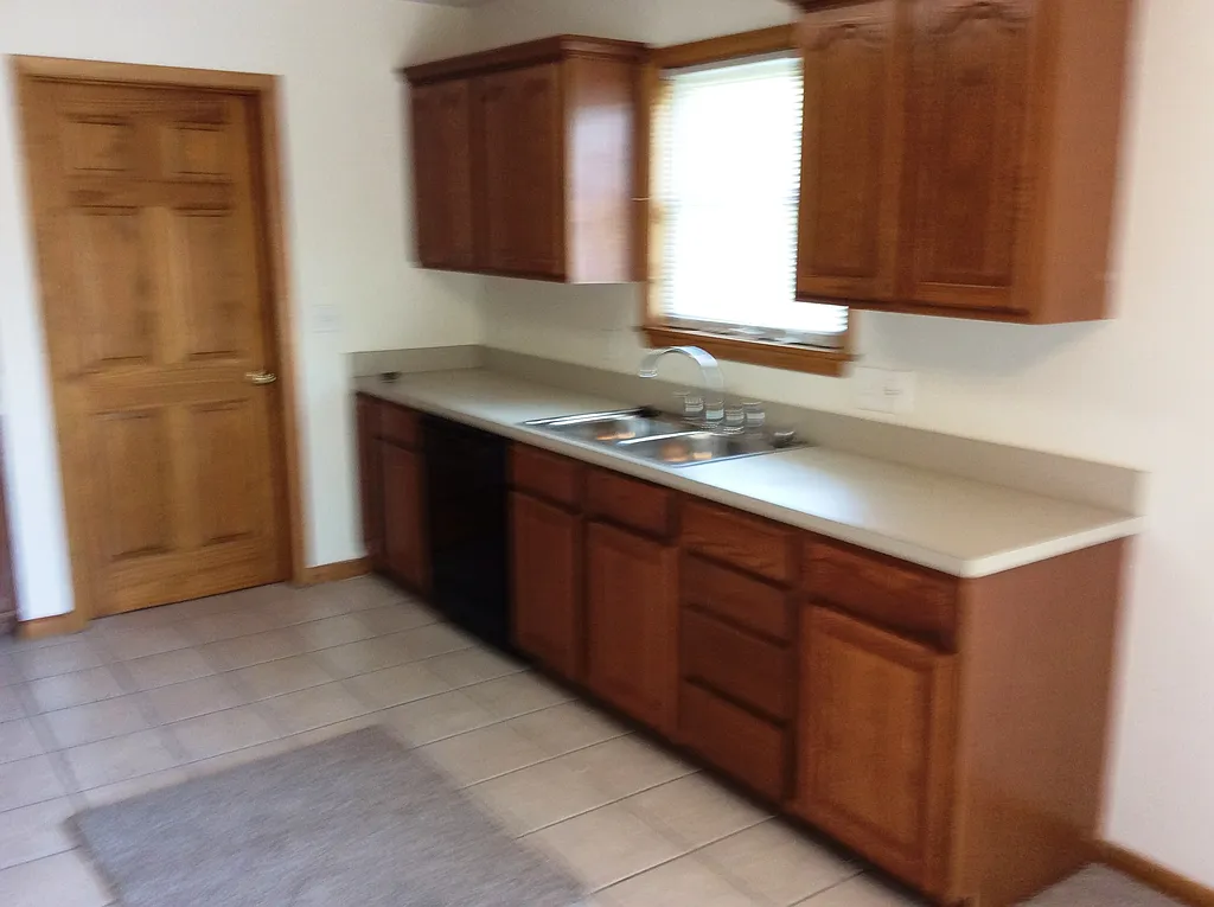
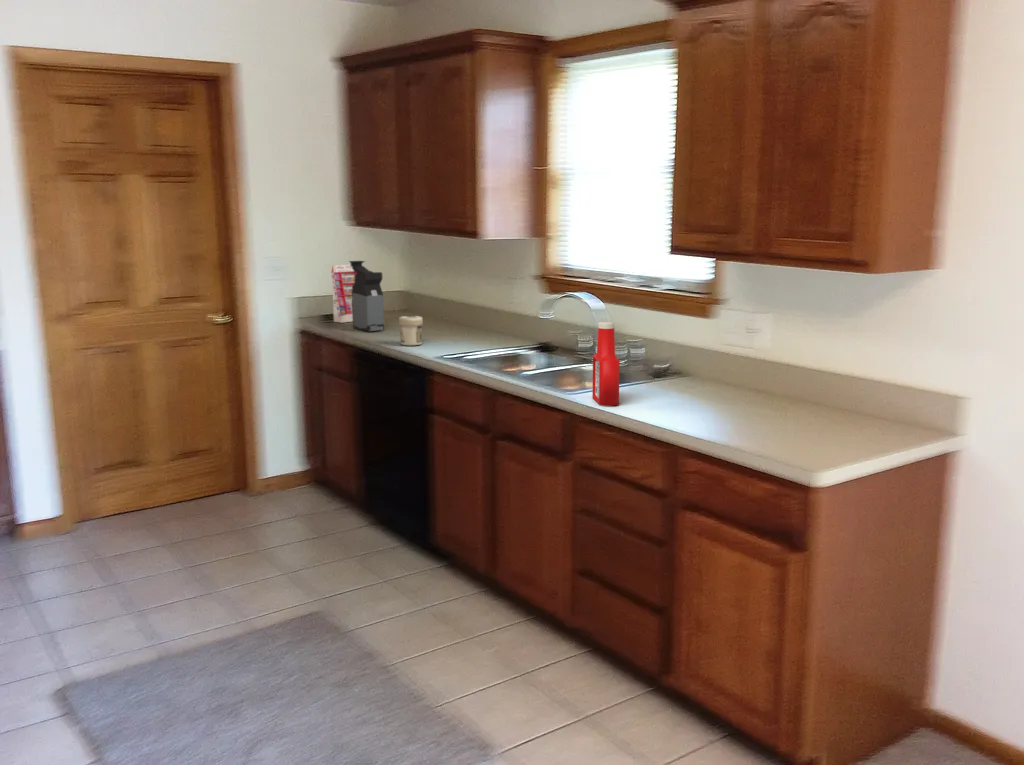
+ gift box (347, 293)
+ jar (411, 330)
+ soap bottle (605, 362)
+ coffee maker (366, 295)
